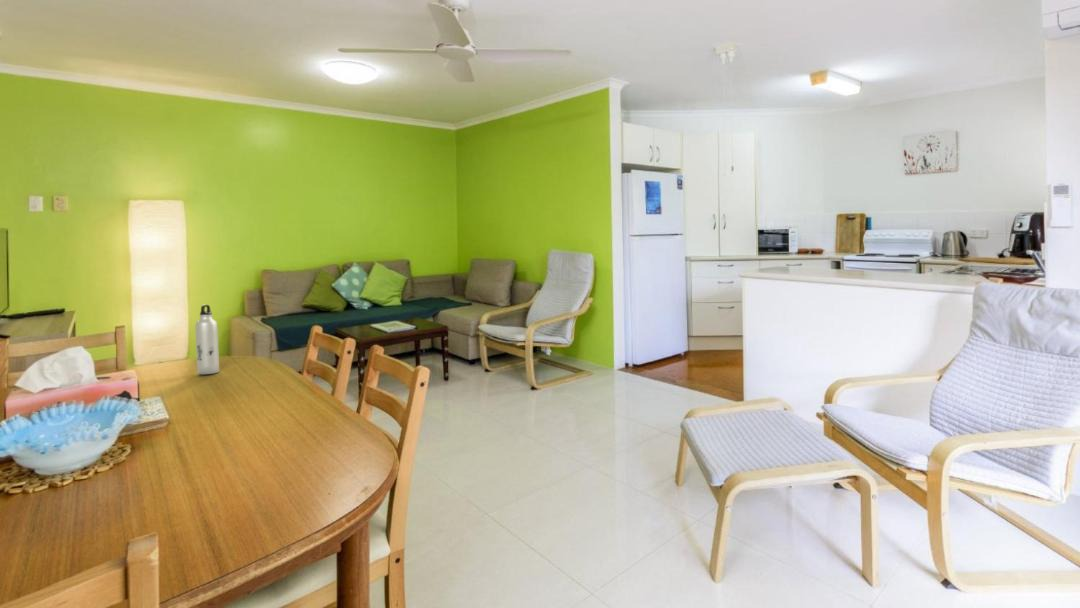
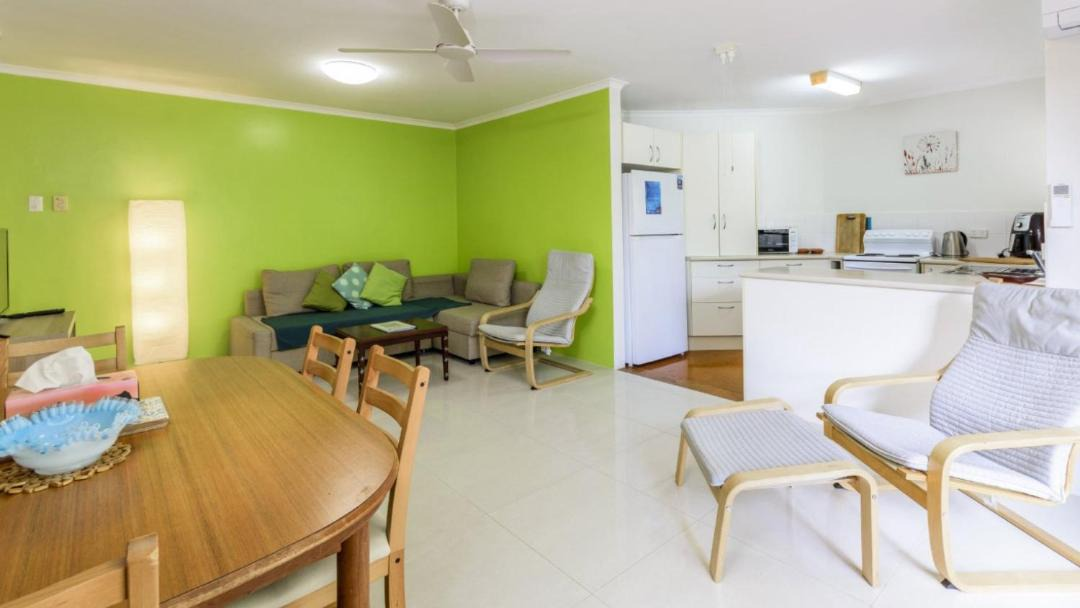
- water bottle (207, 338)
